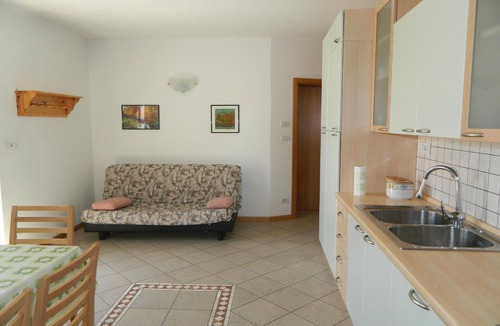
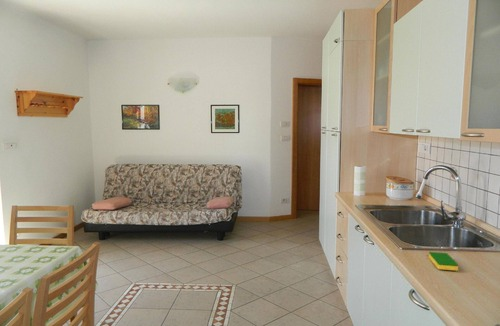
+ dish sponge (442, 260)
